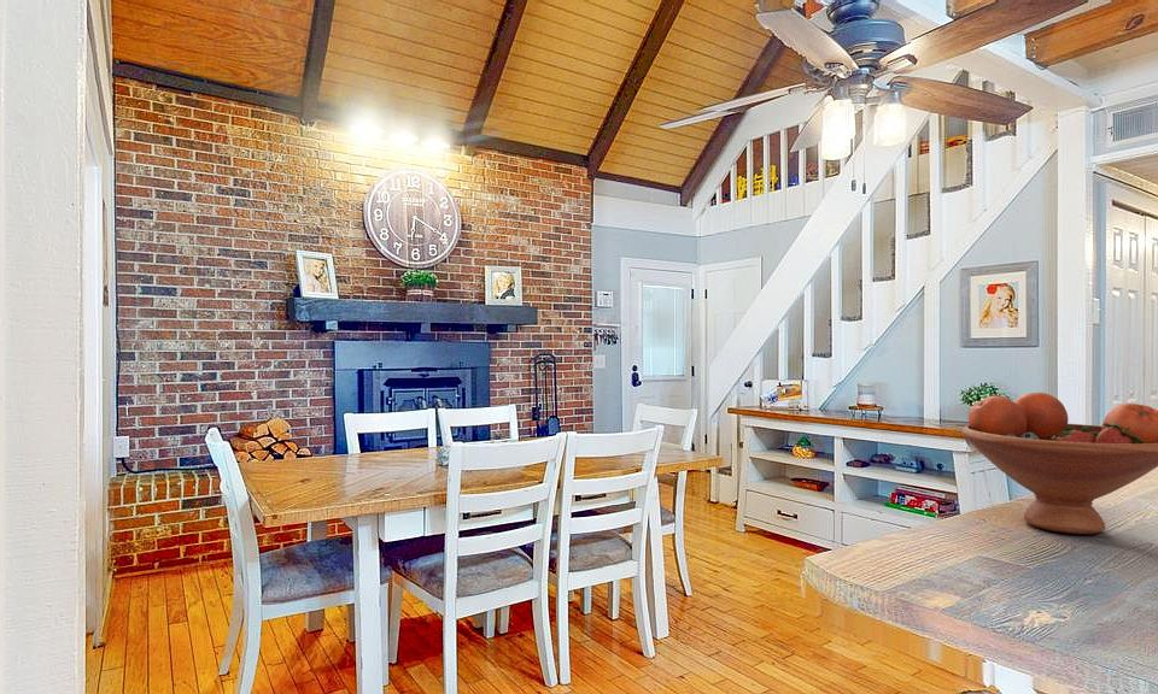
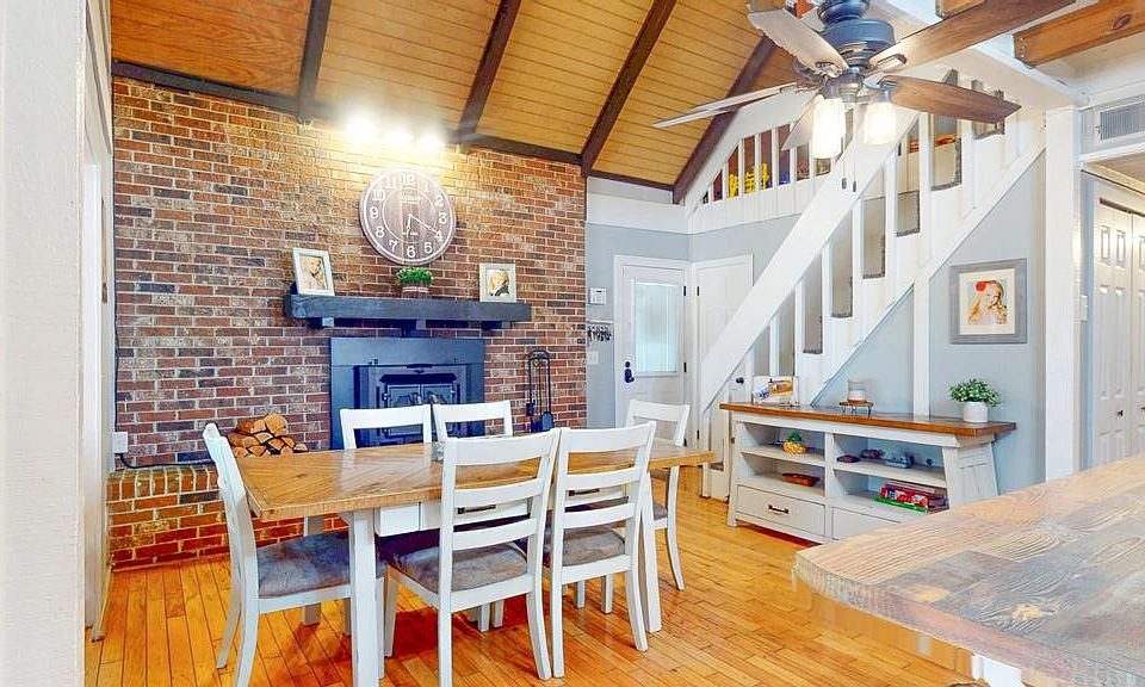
- fruit bowl (1063, 461)
